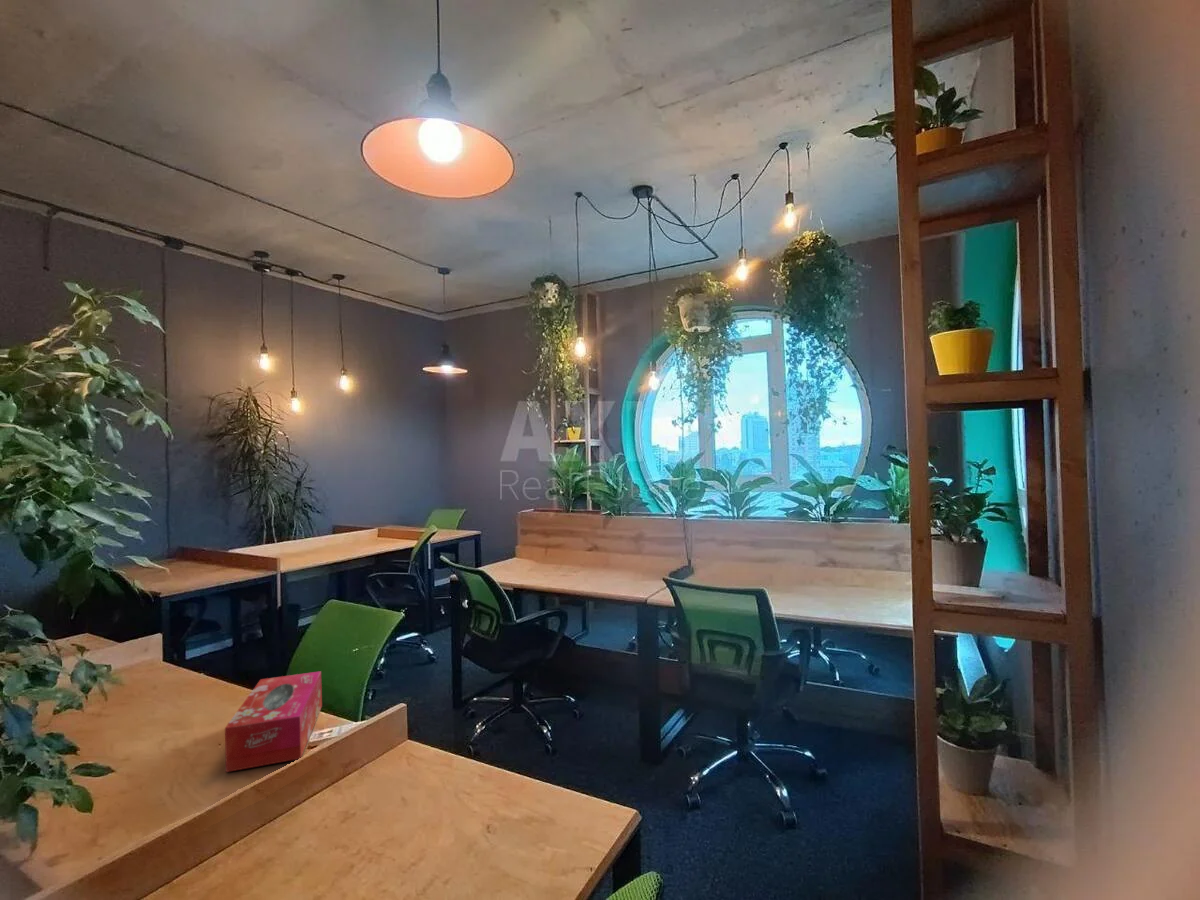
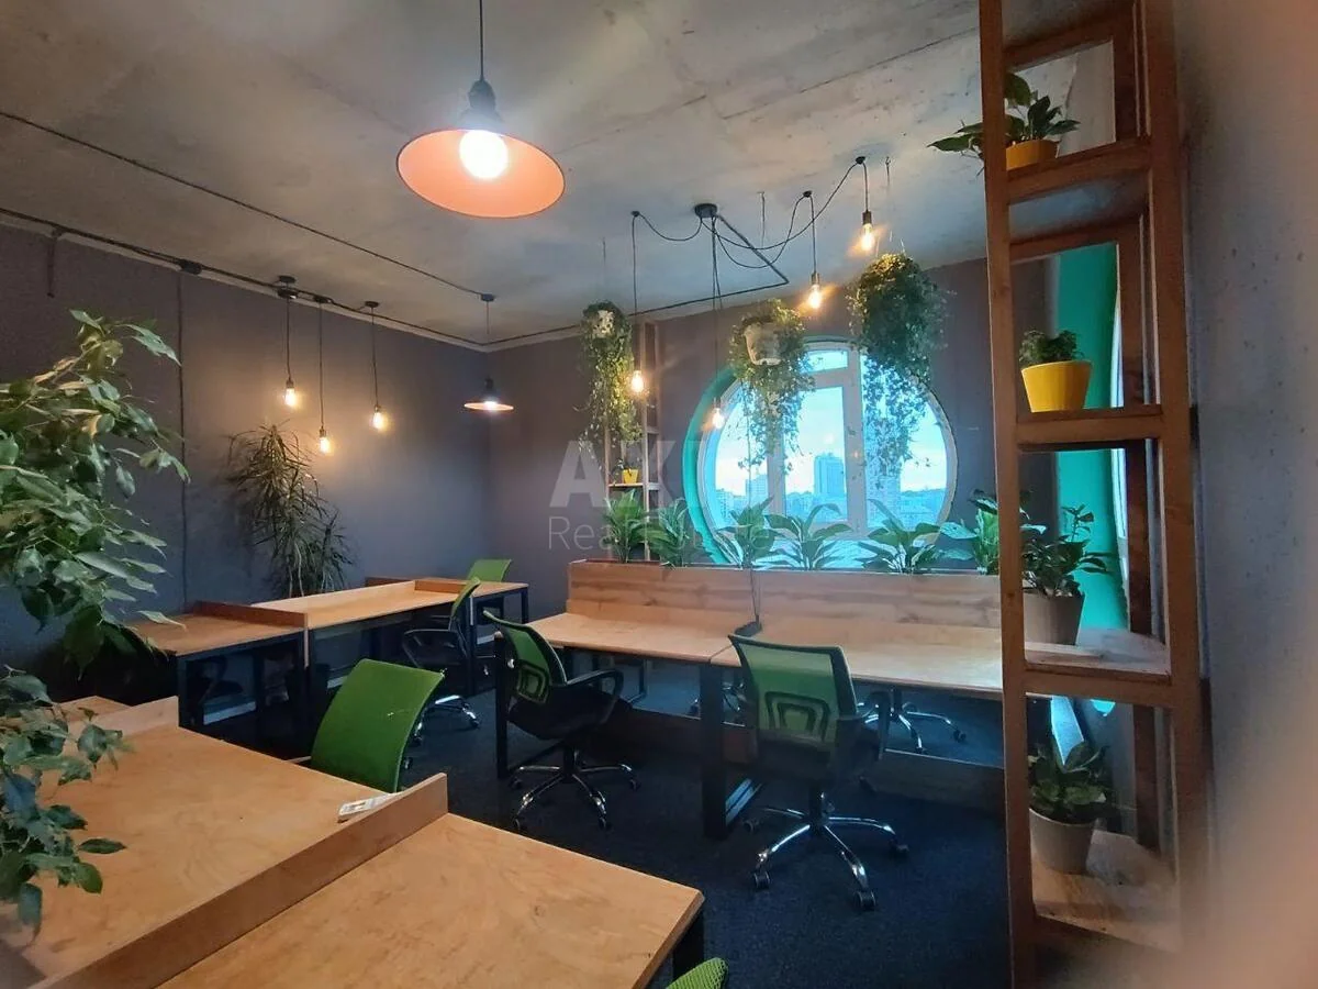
- tissue box (279, 715)
